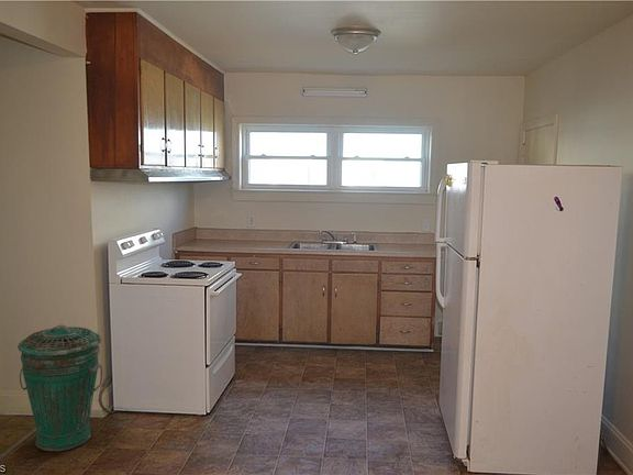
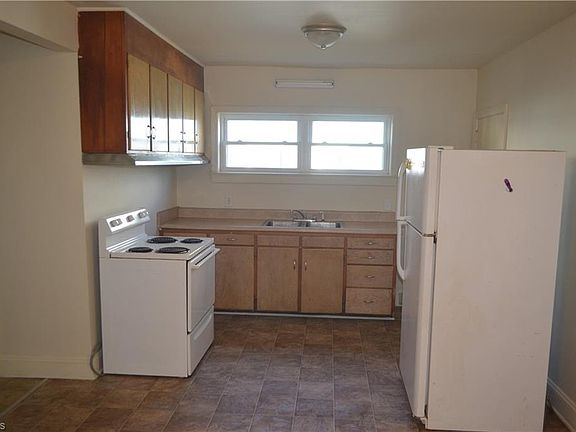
- trash can (62, 383)
